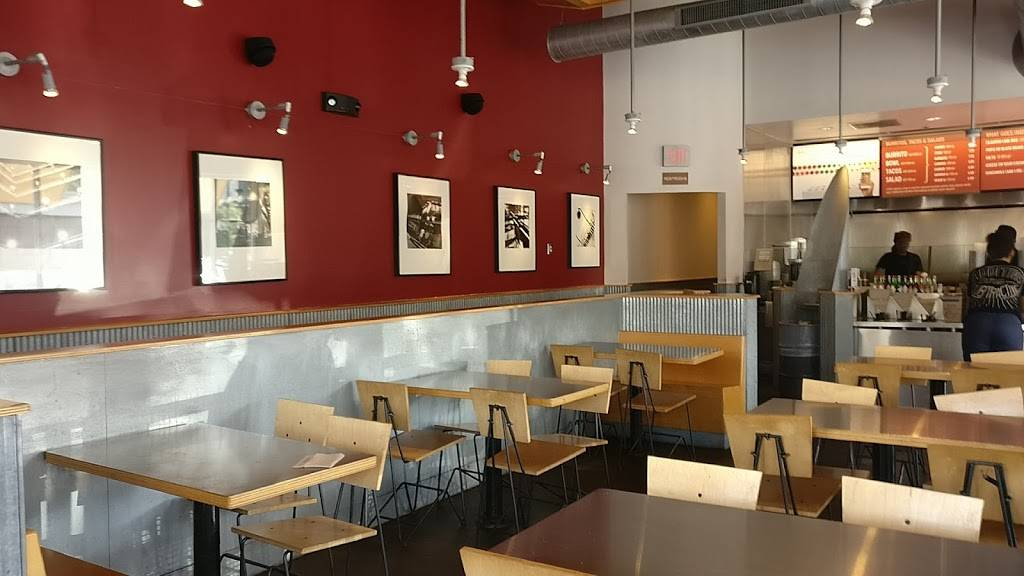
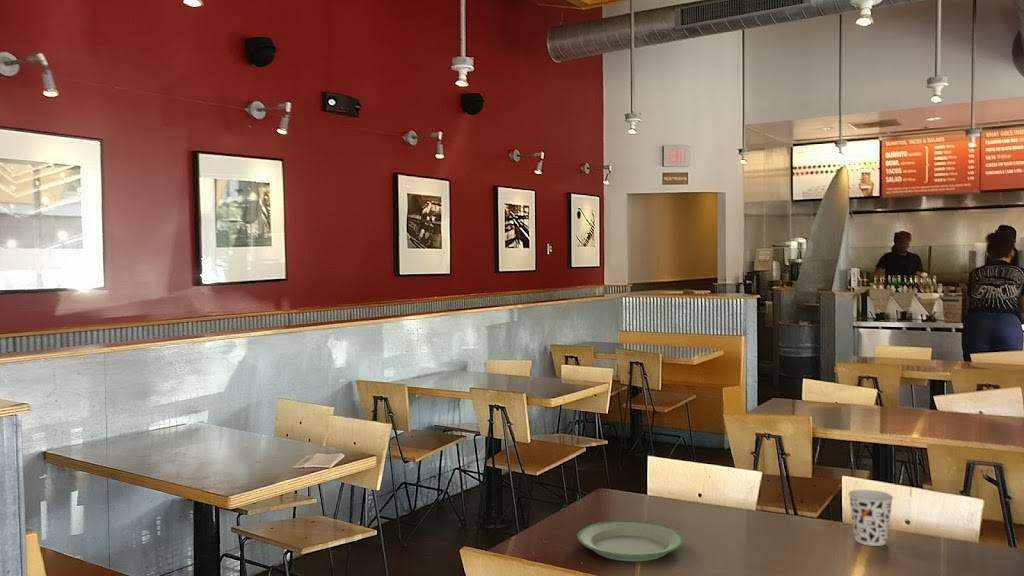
+ plate (630, 542)
+ cup (870, 518)
